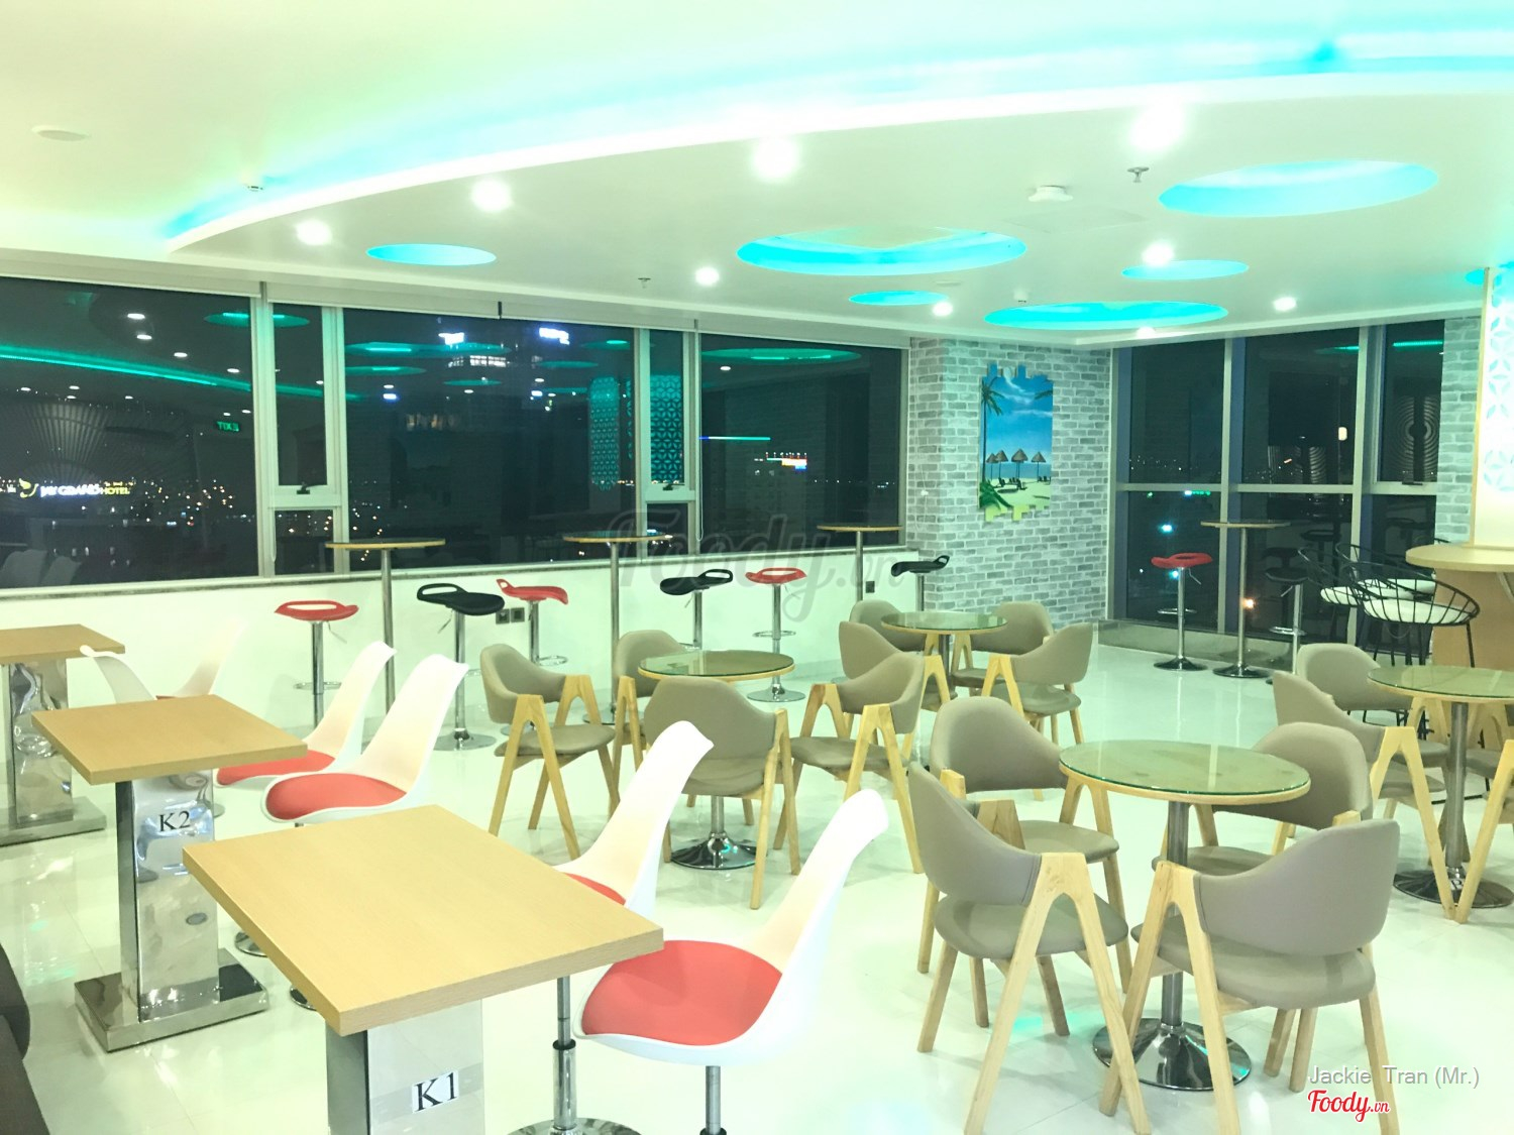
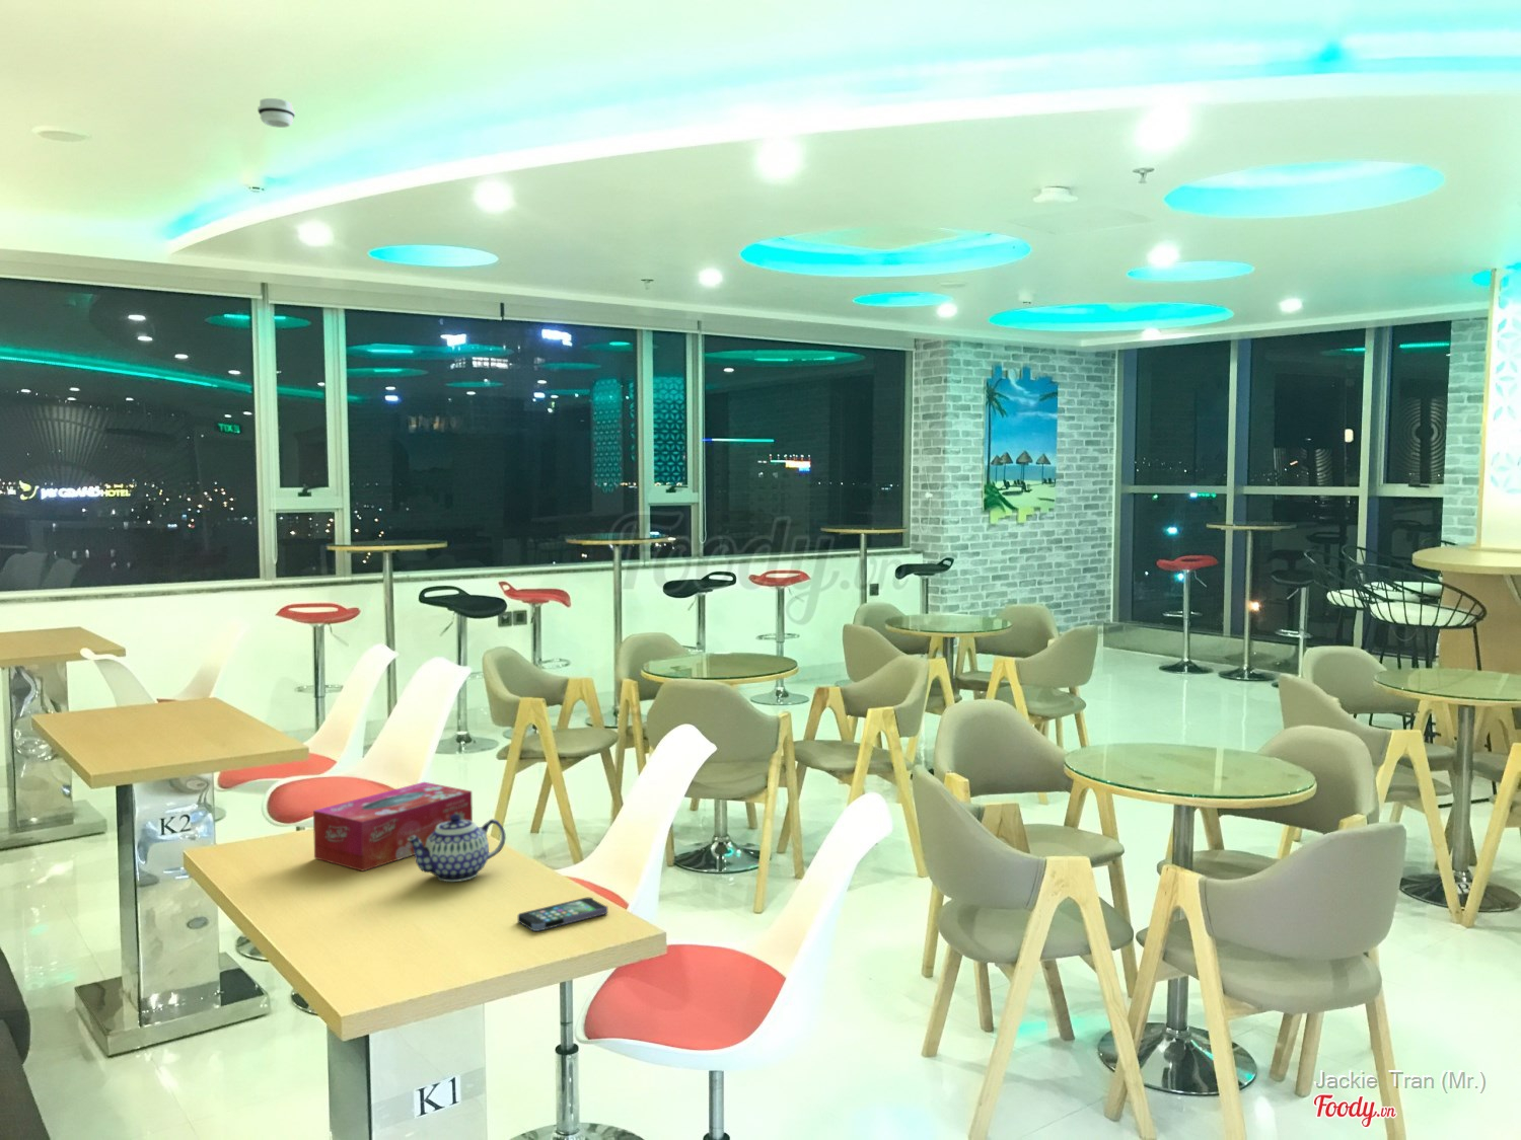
+ smoke detector (275, 113)
+ teapot (457, 844)
+ tissue box (395, 823)
+ smartphone (563, 912)
